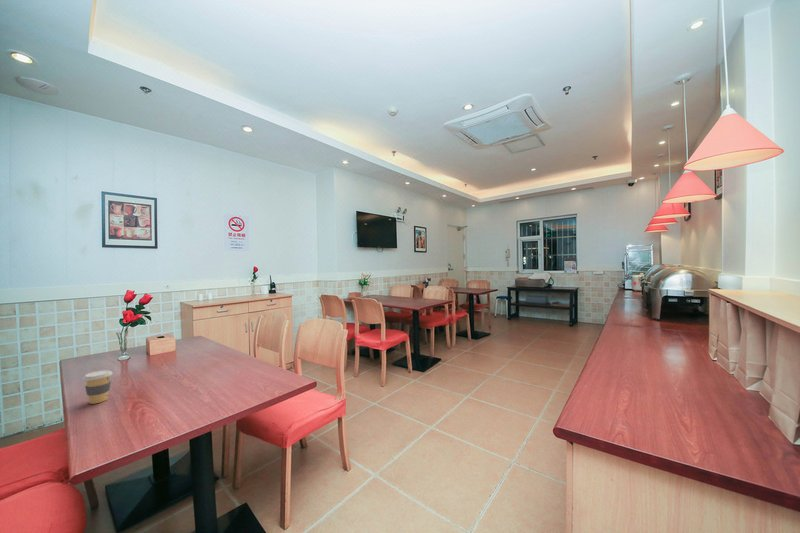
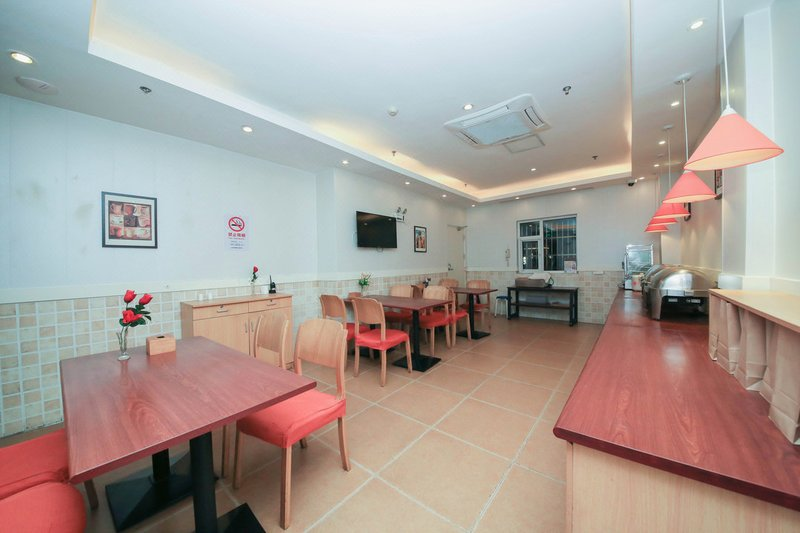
- coffee cup (98, 387)
